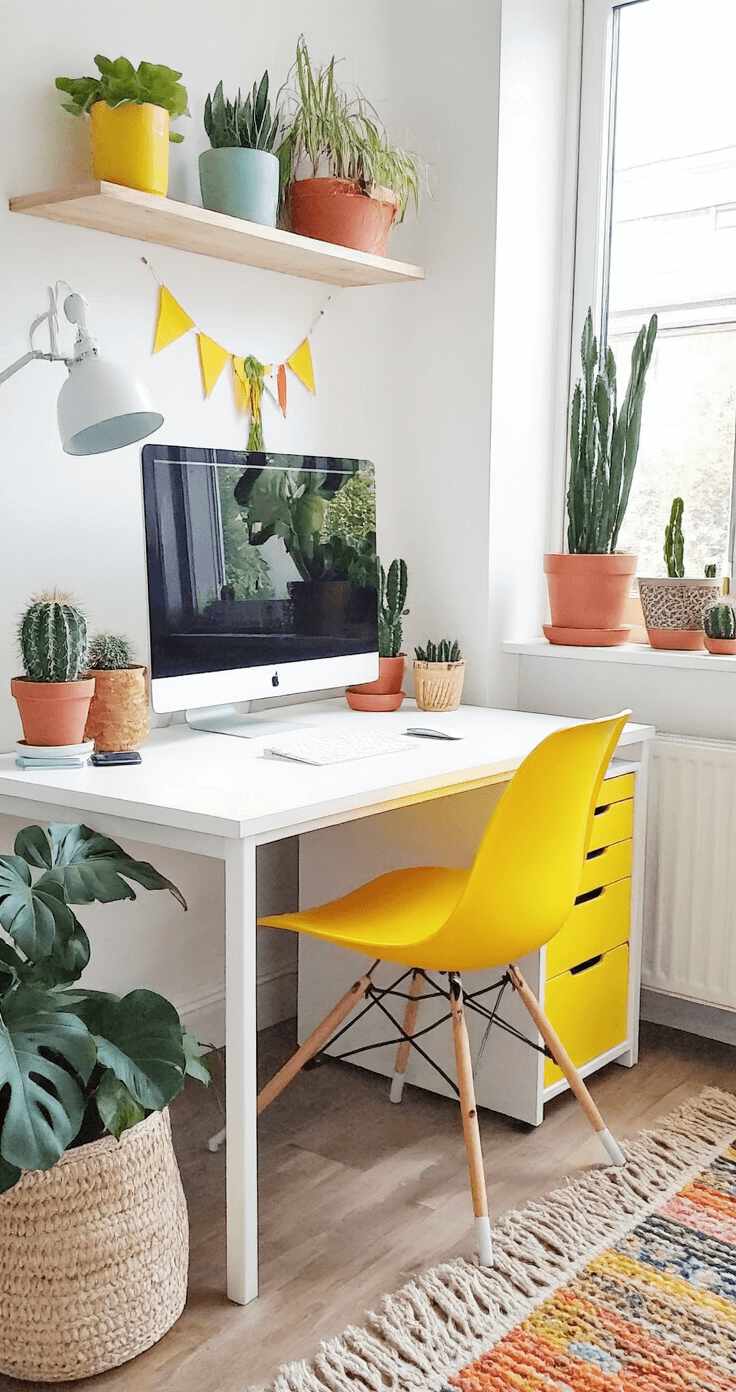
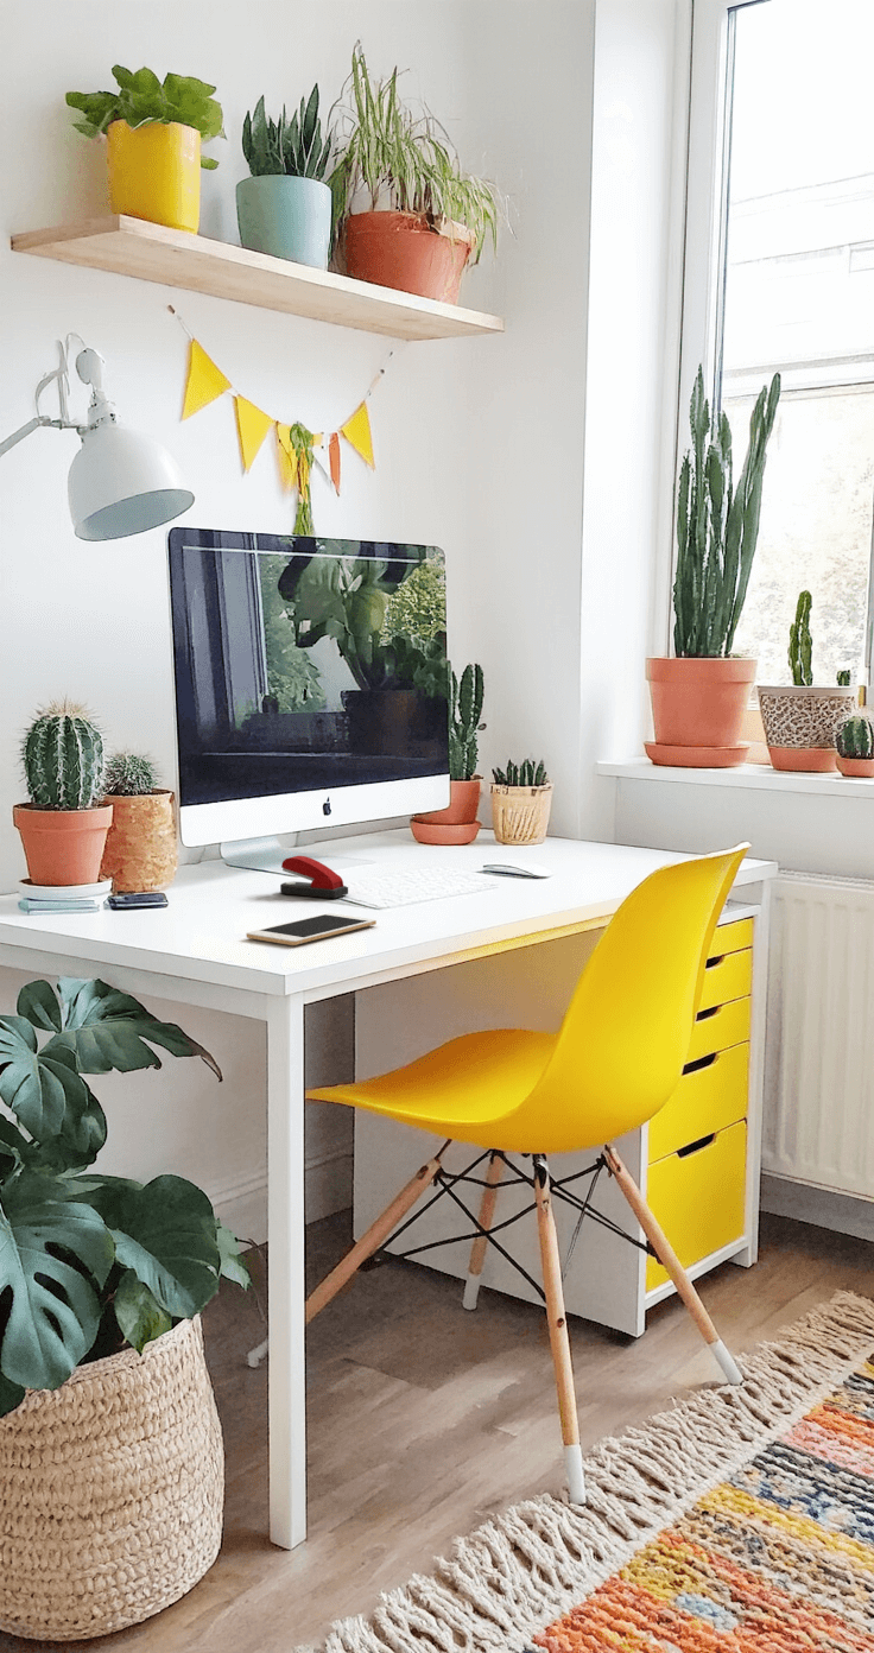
+ stapler (311, 875)
+ cell phone (312, 927)
